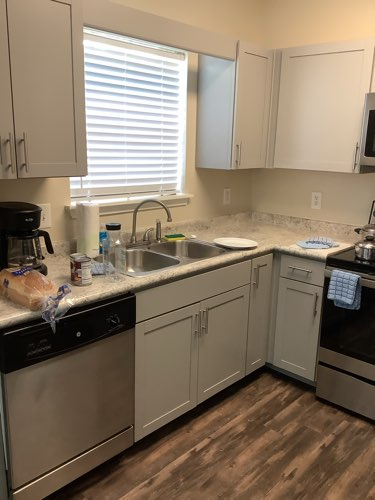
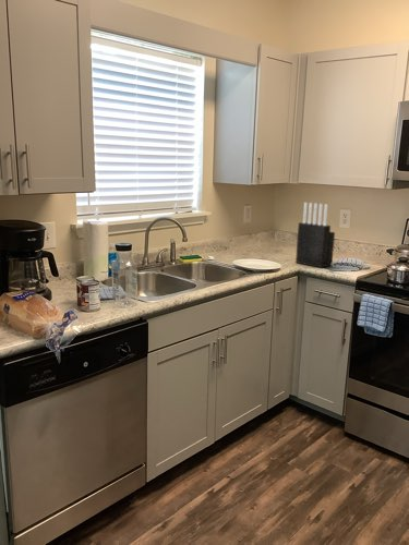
+ knife block (316, 233)
